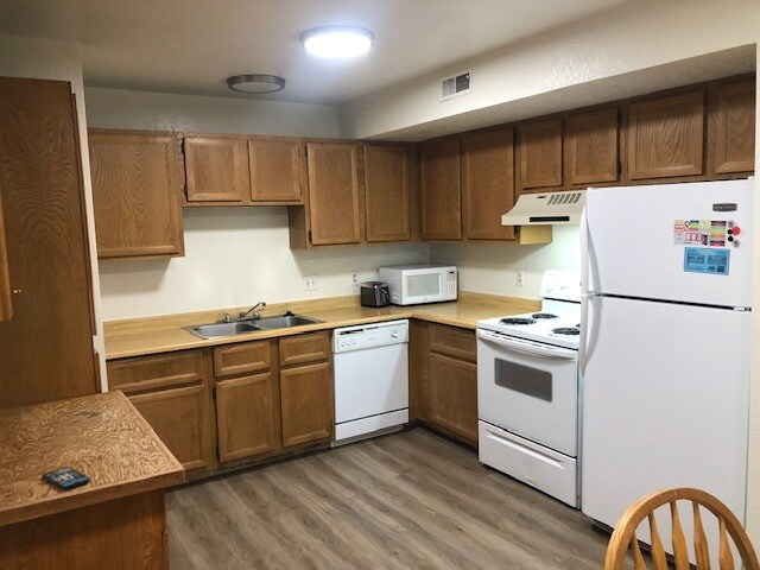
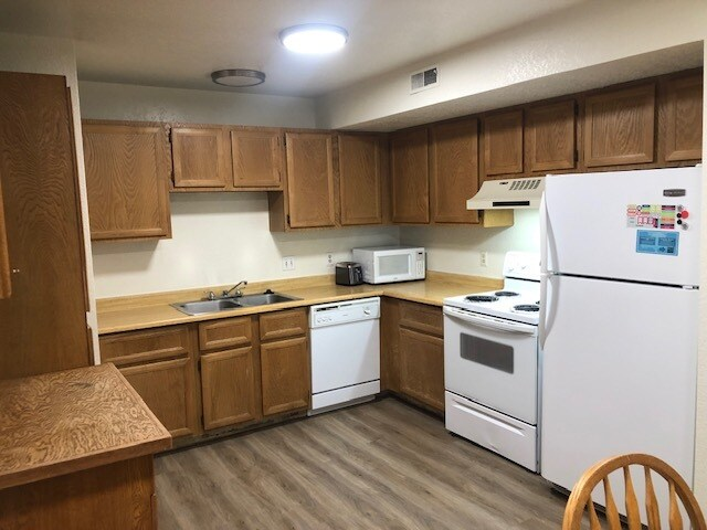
- smartphone (65, 477)
